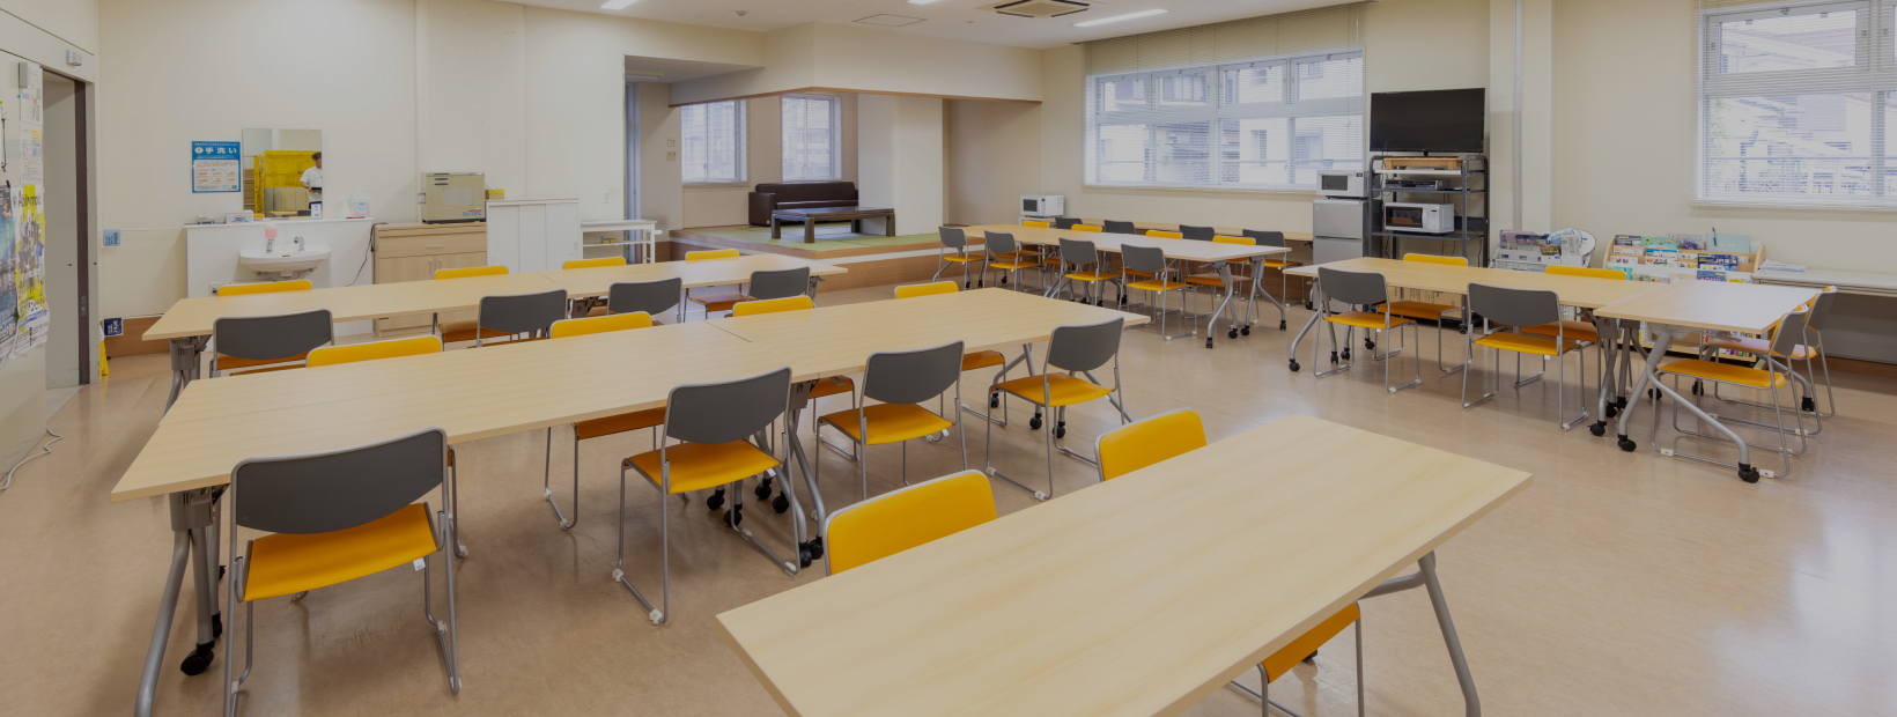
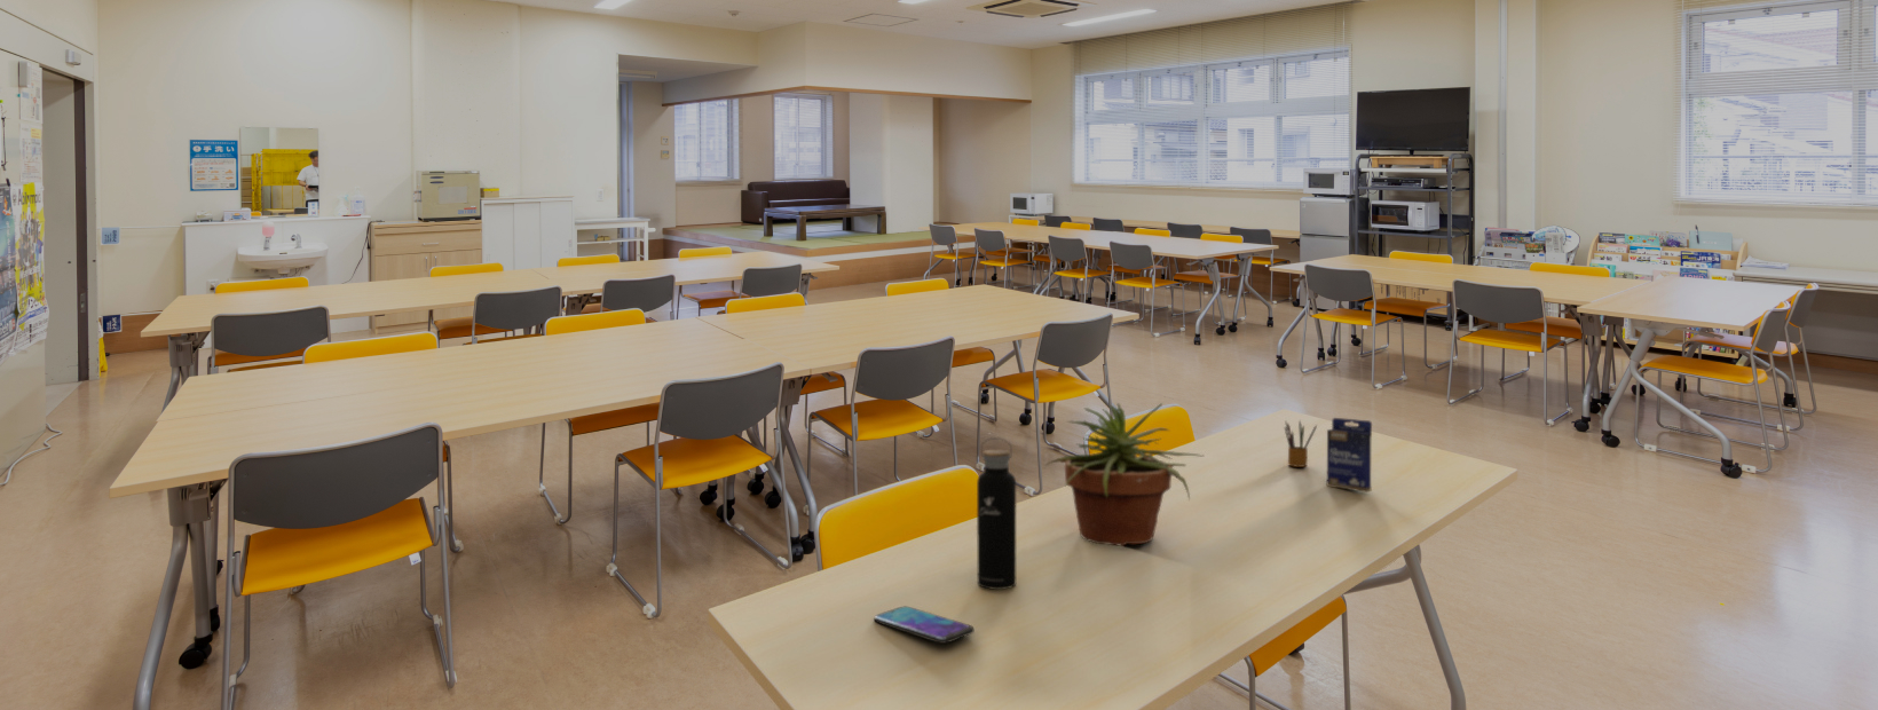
+ small box (1347, 454)
+ potted plant (1115, 469)
+ smartphone (923, 624)
+ pencil box (1300, 443)
+ water bottle (996, 511)
